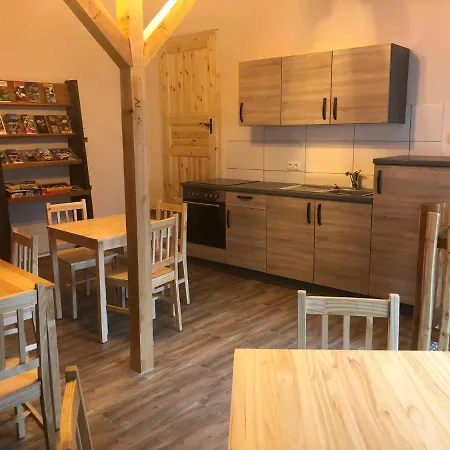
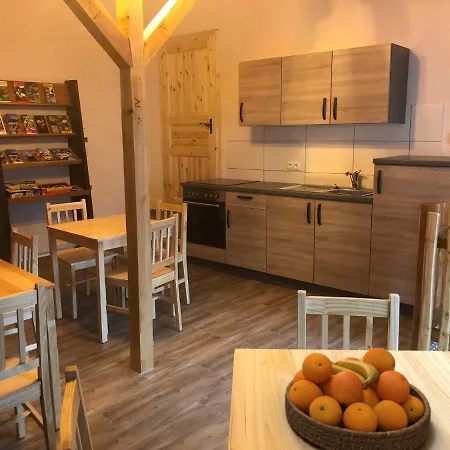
+ fruit bowl (355, 386)
